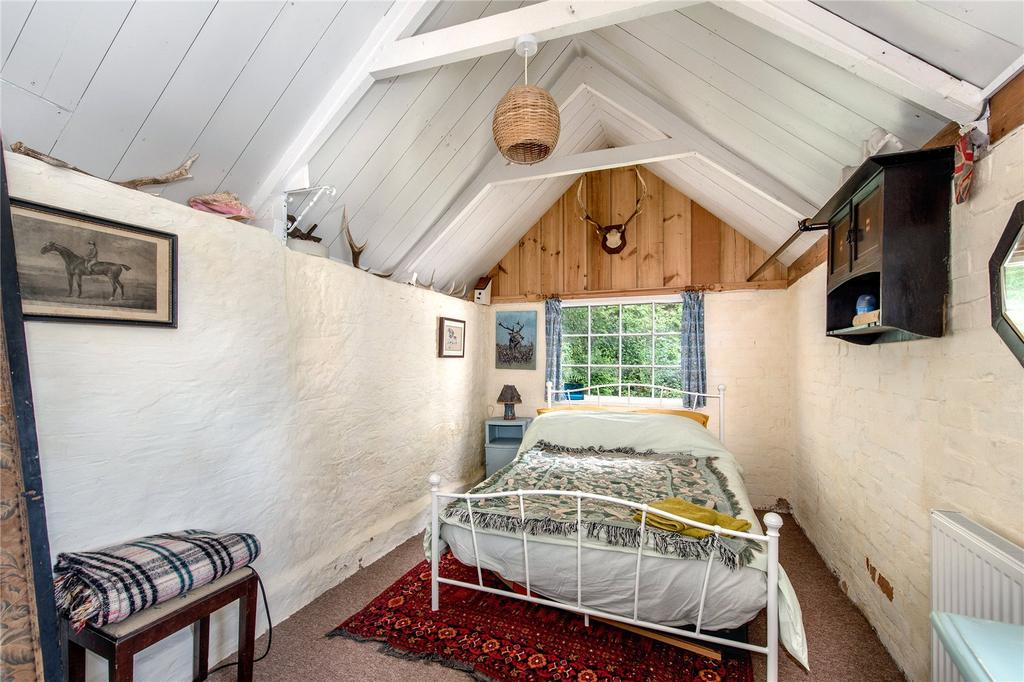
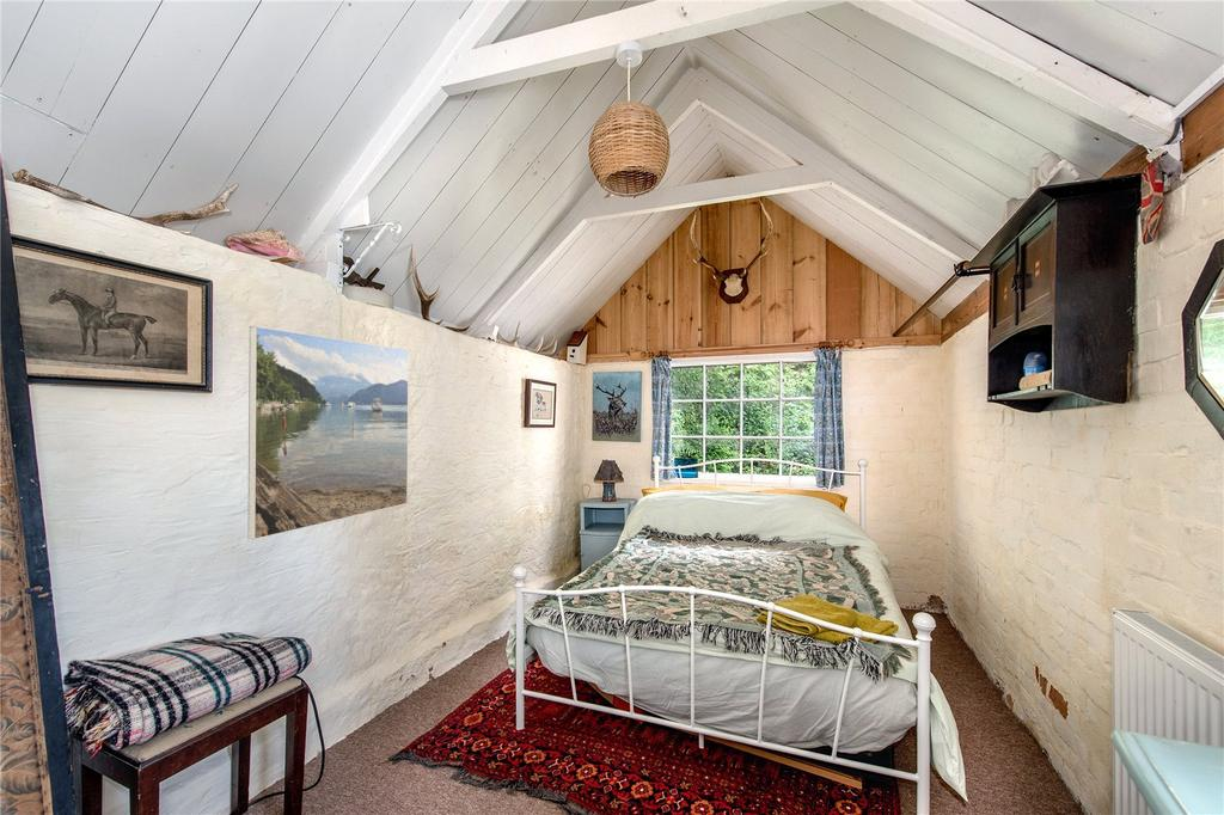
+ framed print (341, 429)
